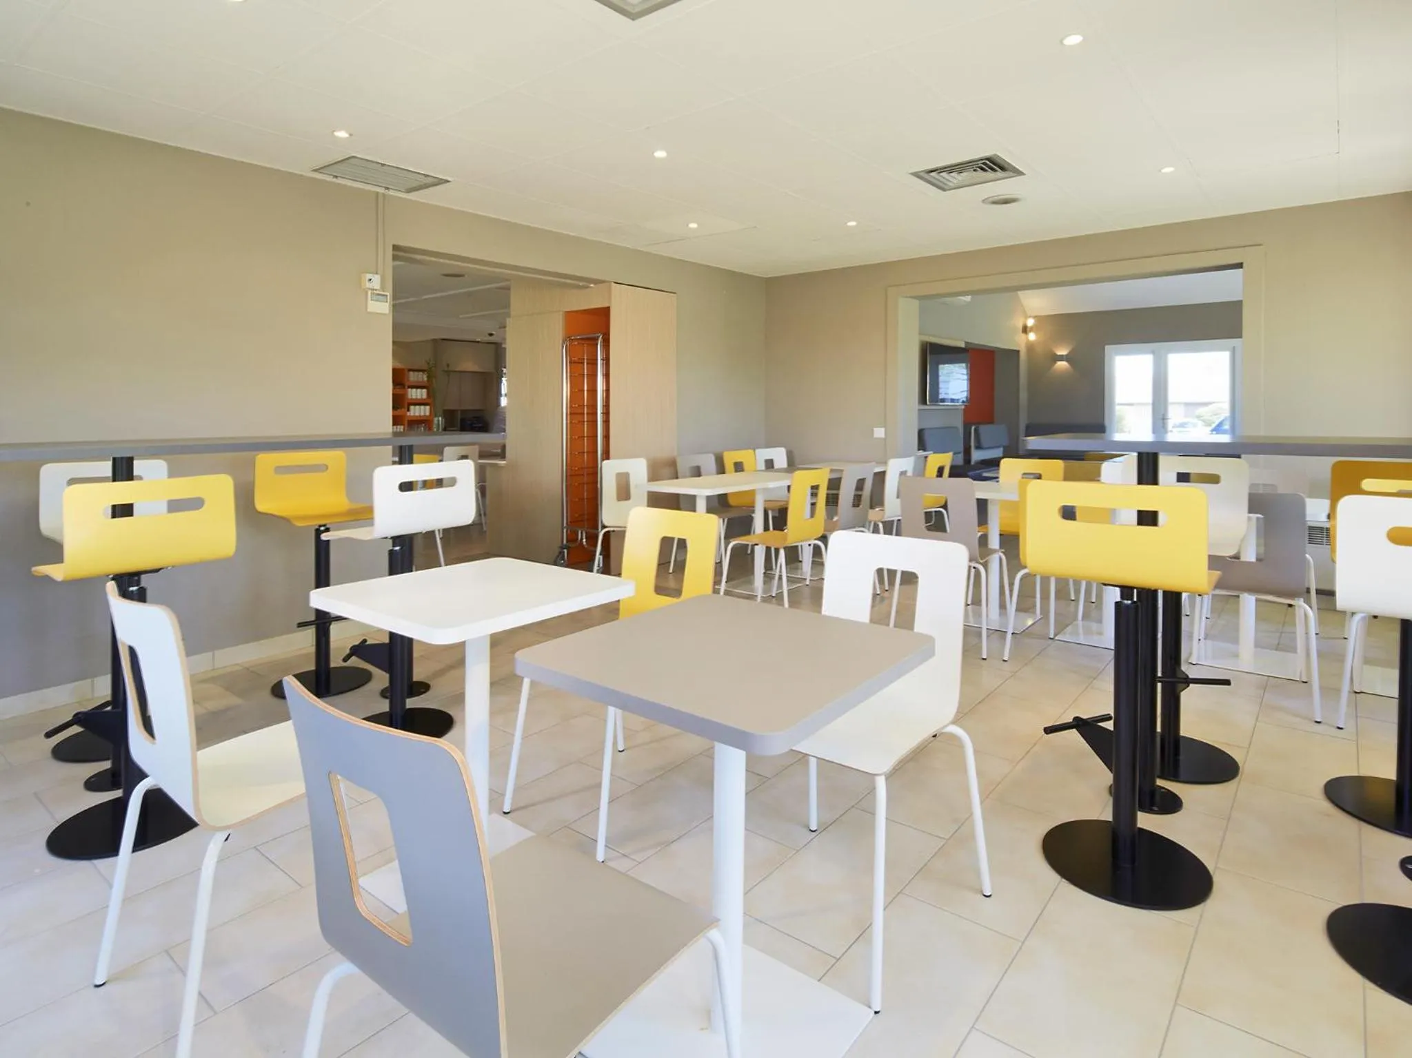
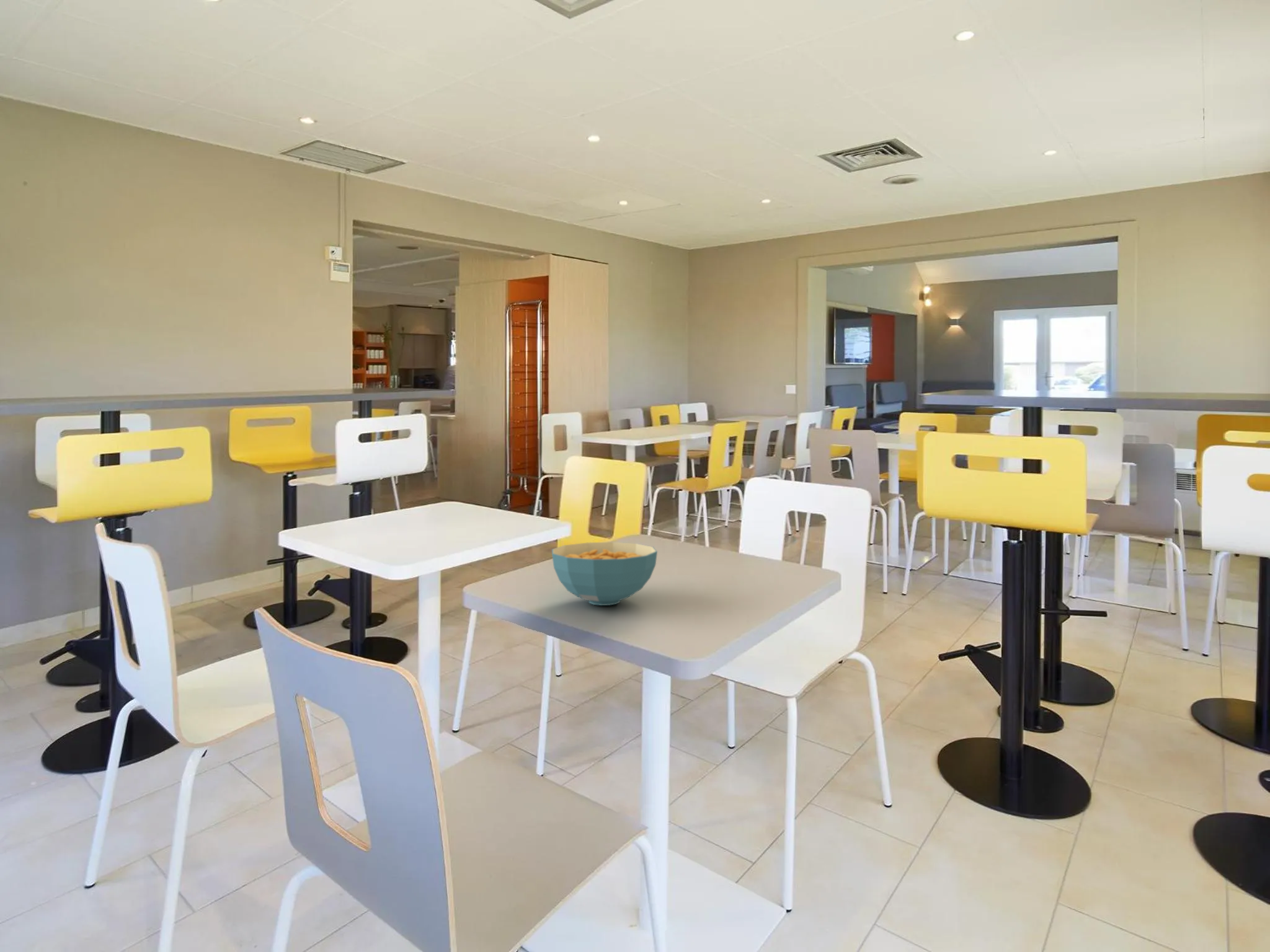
+ cereal bowl (604, 576)
